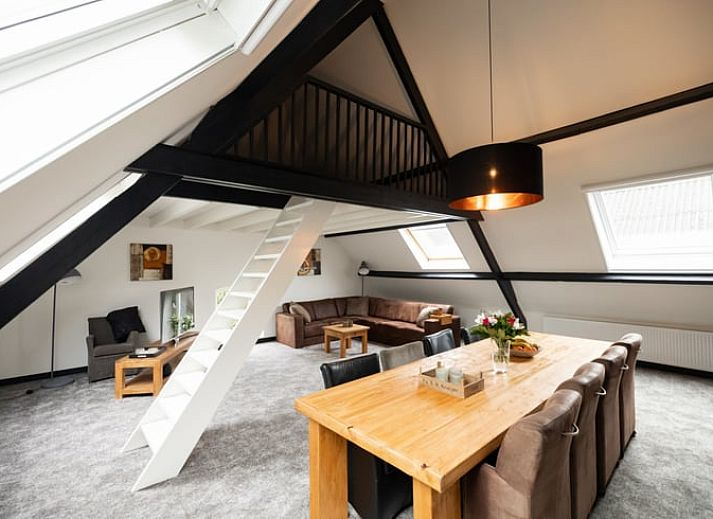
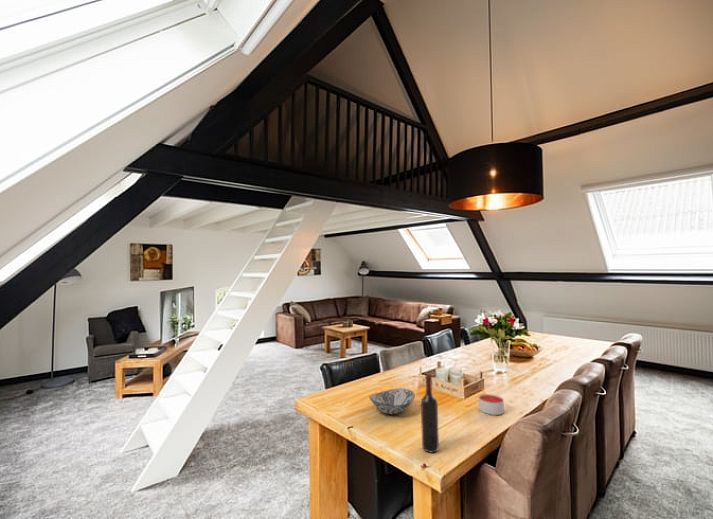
+ candle (491, 403)
+ decorative bowl (392, 402)
+ wine bottle (429, 411)
